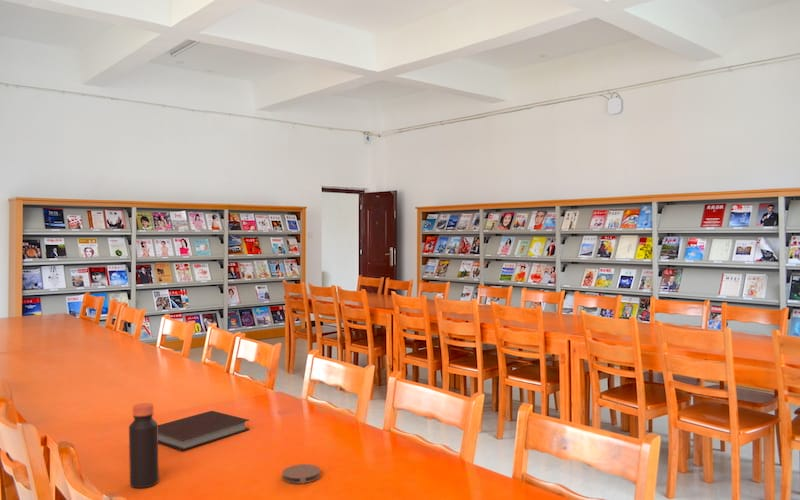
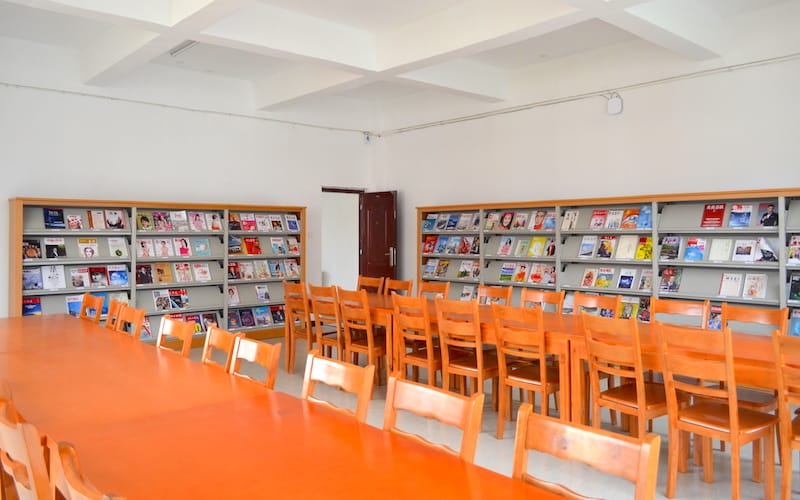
- coaster (301, 473)
- bottle (143, 444)
- notebook (197, 428)
